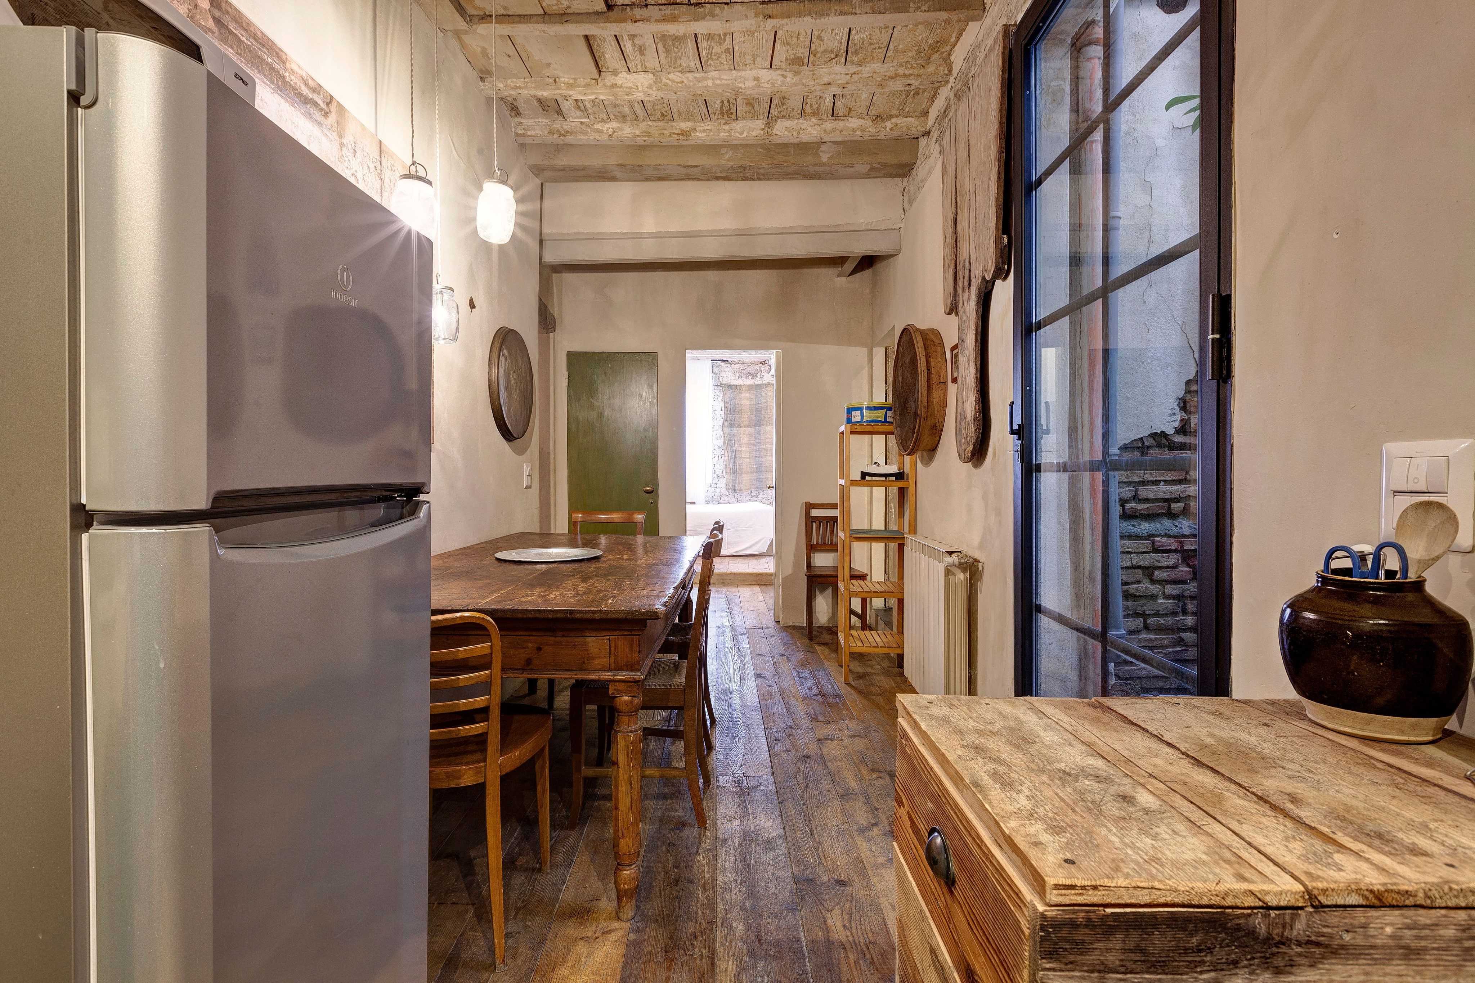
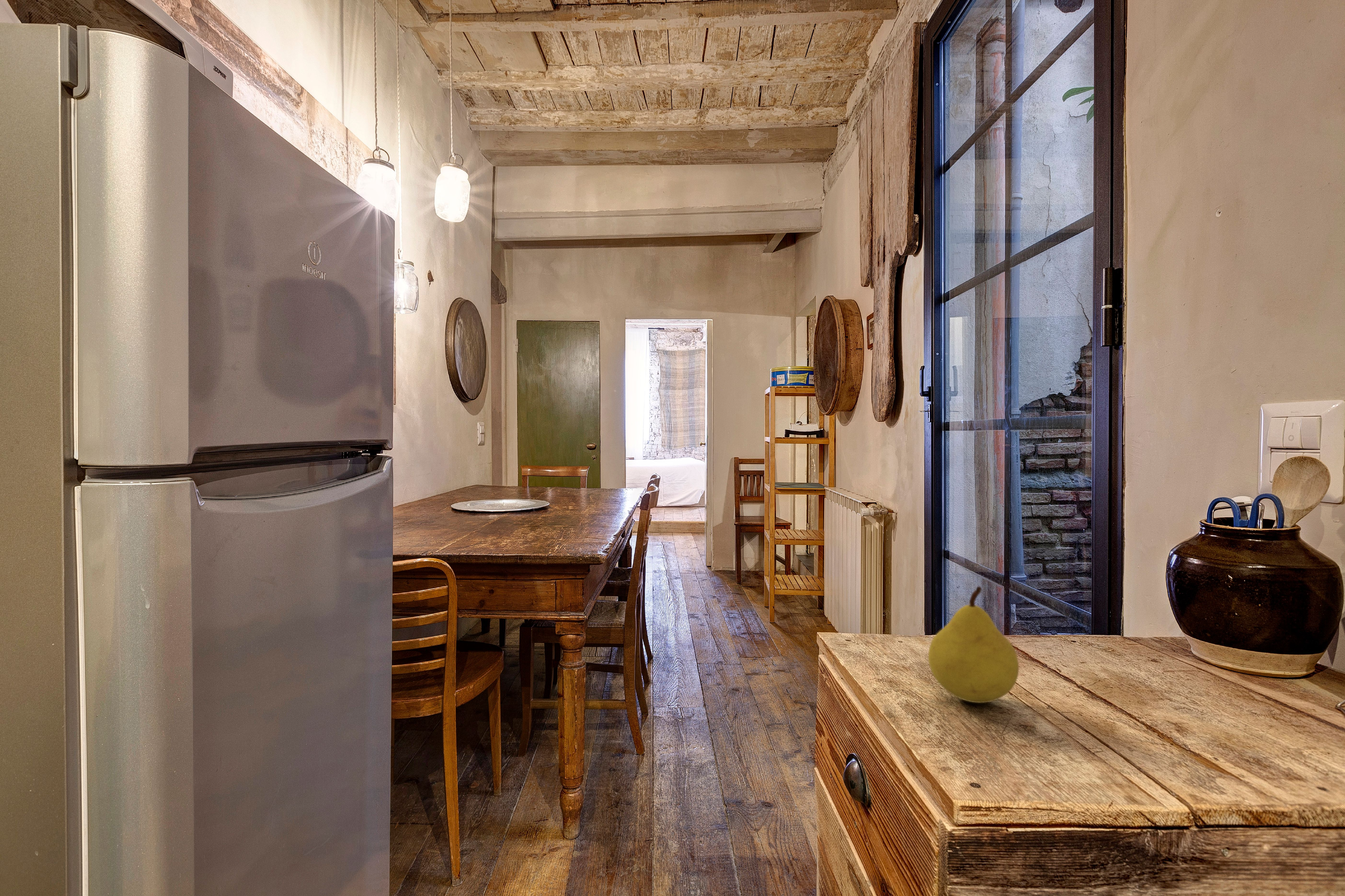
+ fruit (972, 641)
